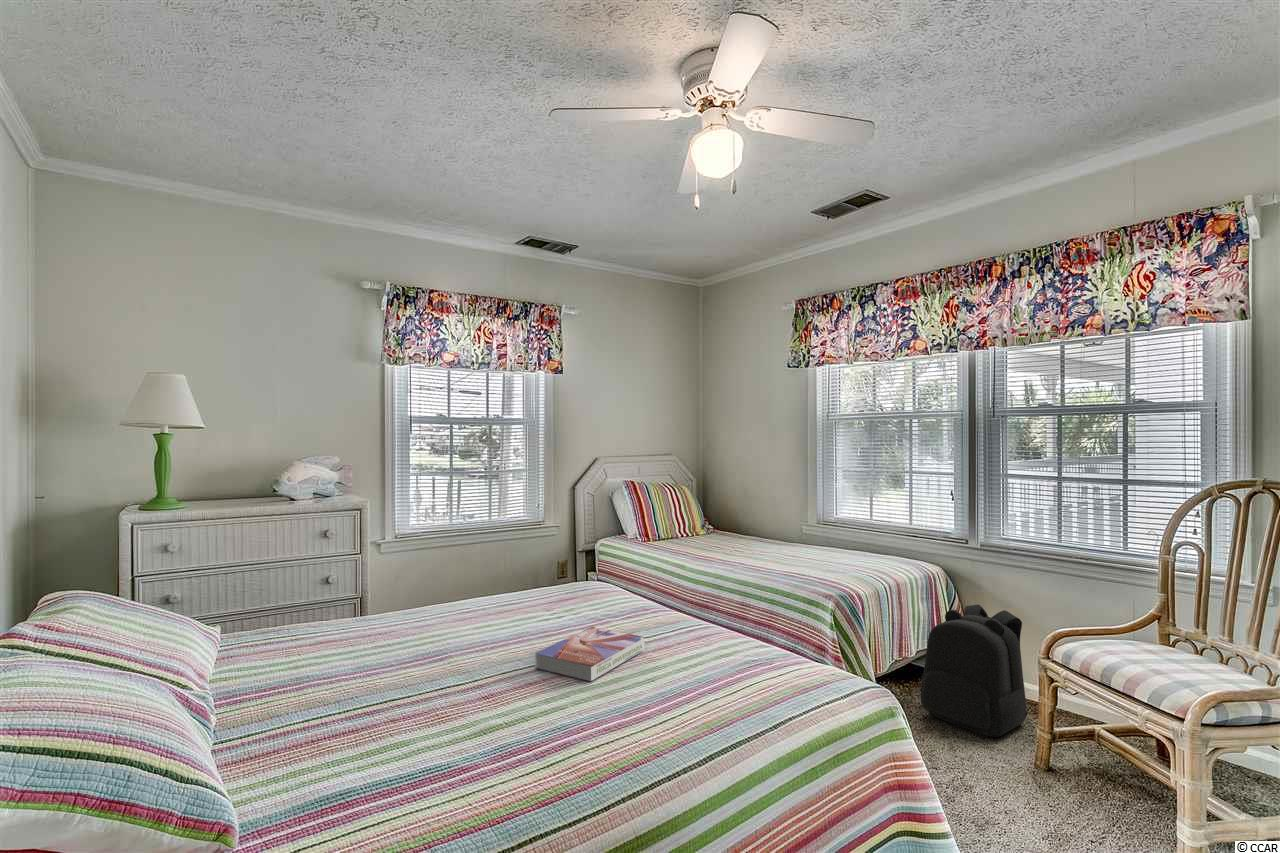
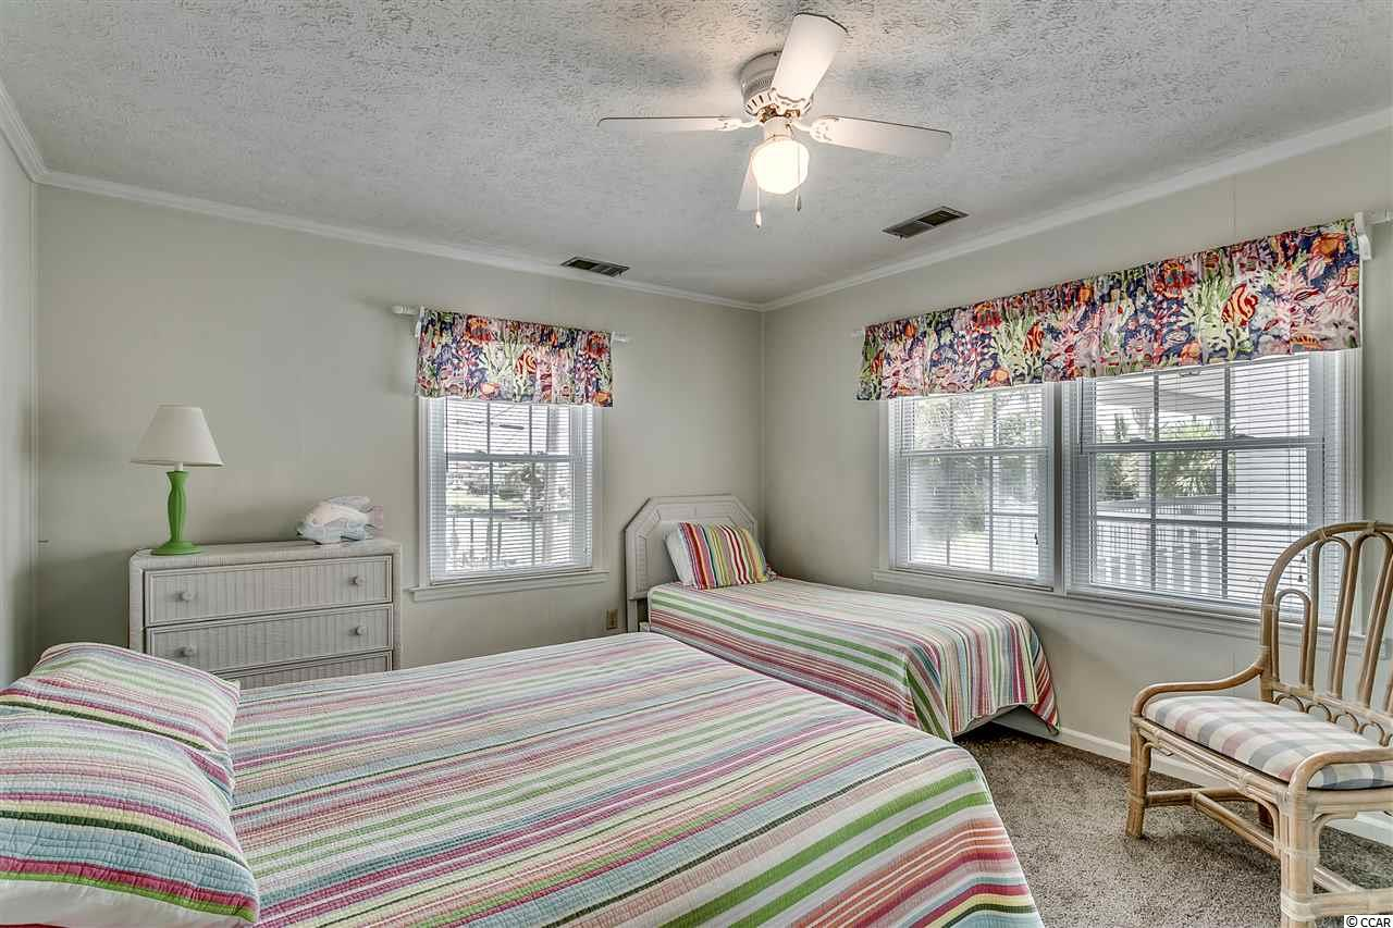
- textbook (591, 651)
- backpack (976, 665)
